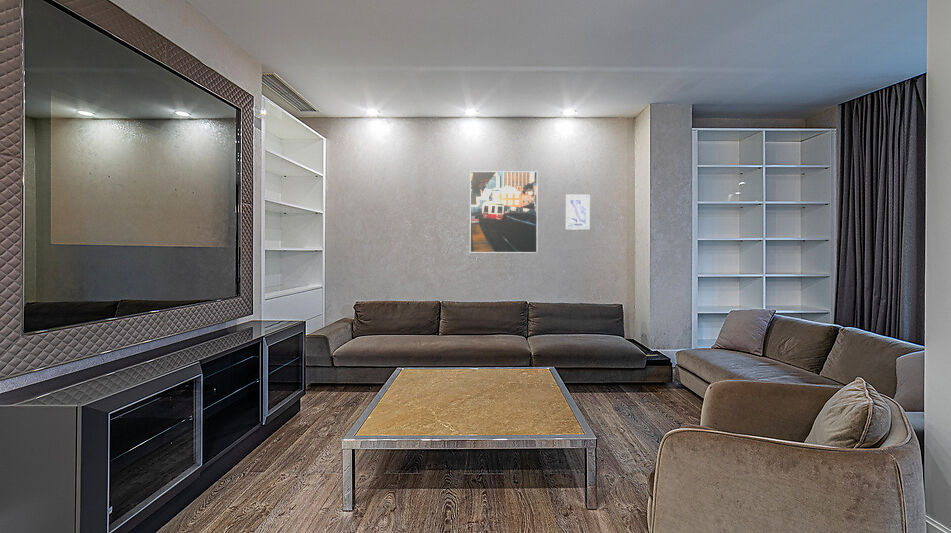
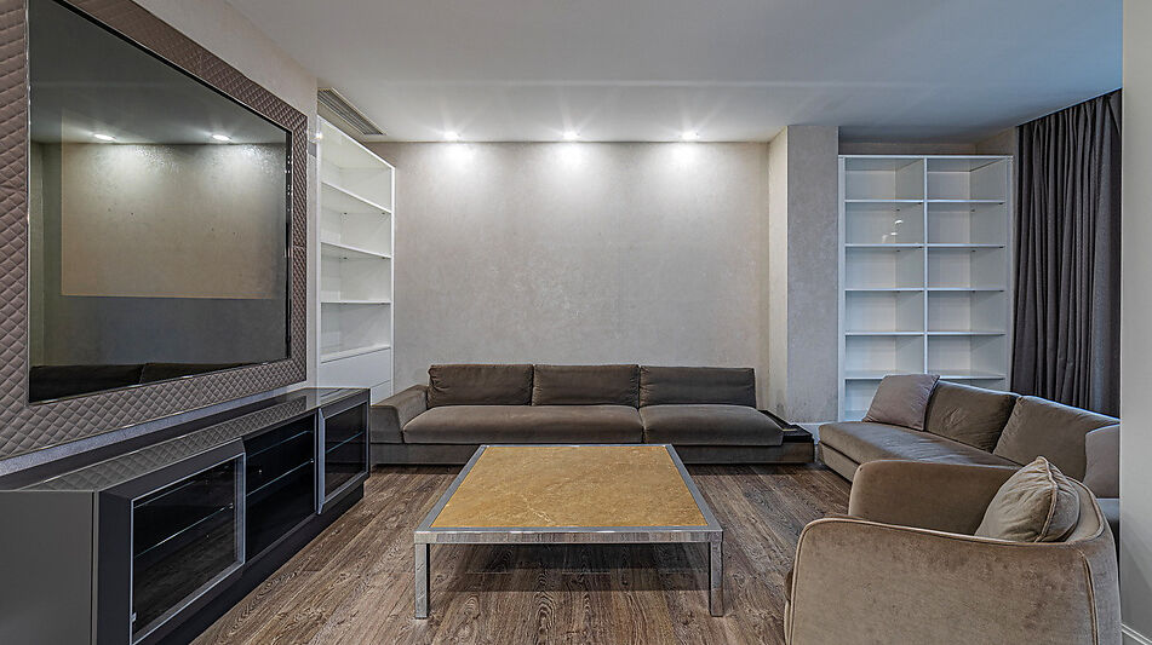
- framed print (503, 212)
- wall art (577, 212)
